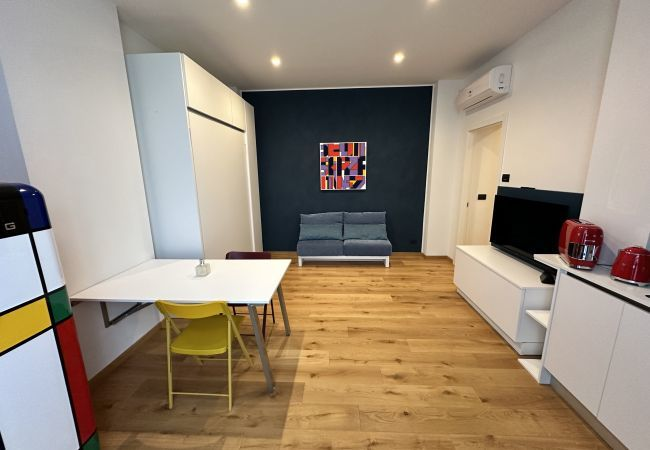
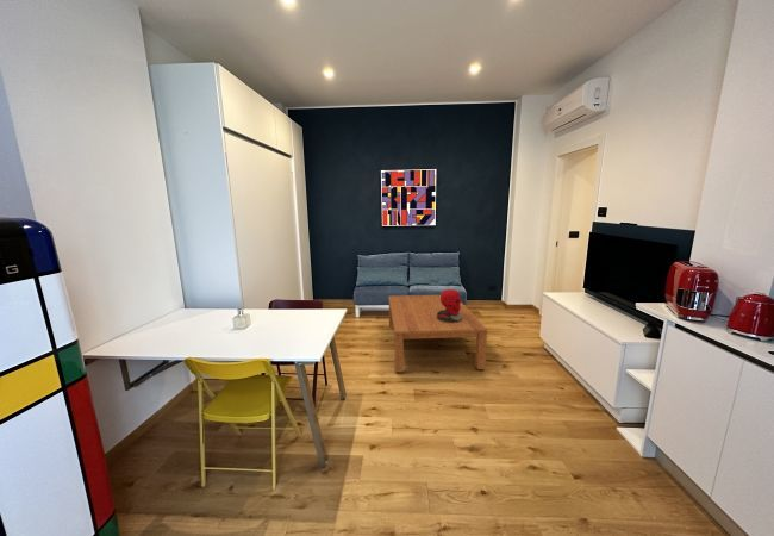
+ coffee table (429, 326)
+ decorative sculpture (449, 304)
